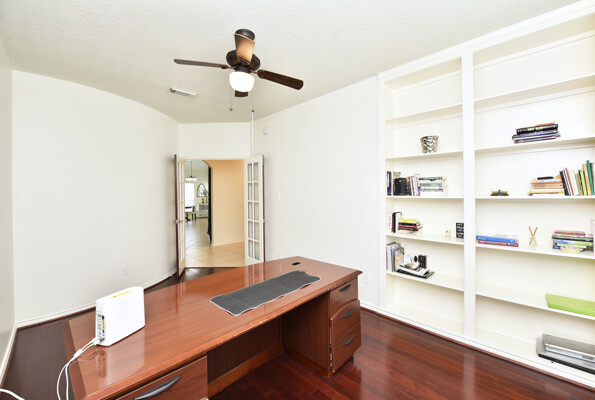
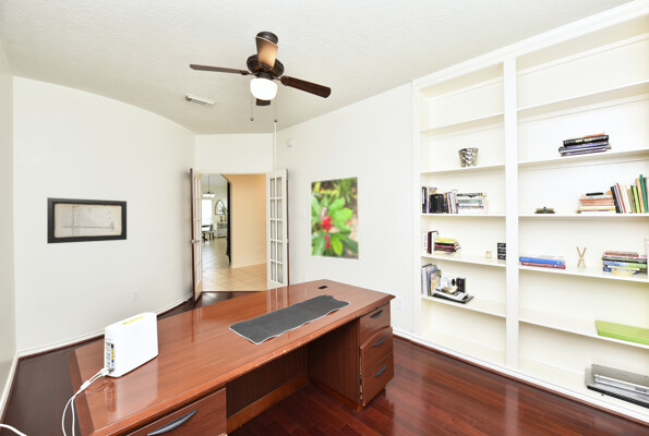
+ wall art (89, 220)
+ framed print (334, 218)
